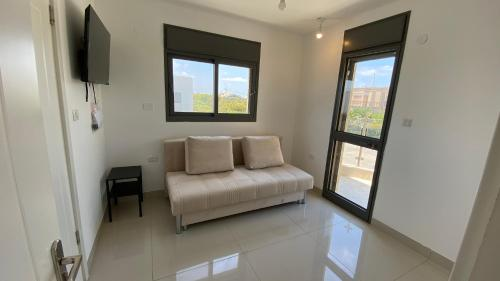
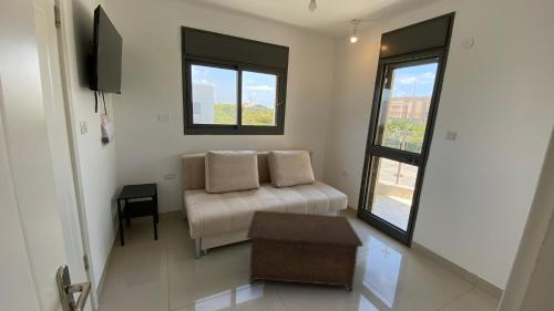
+ cabinet (300, 247)
